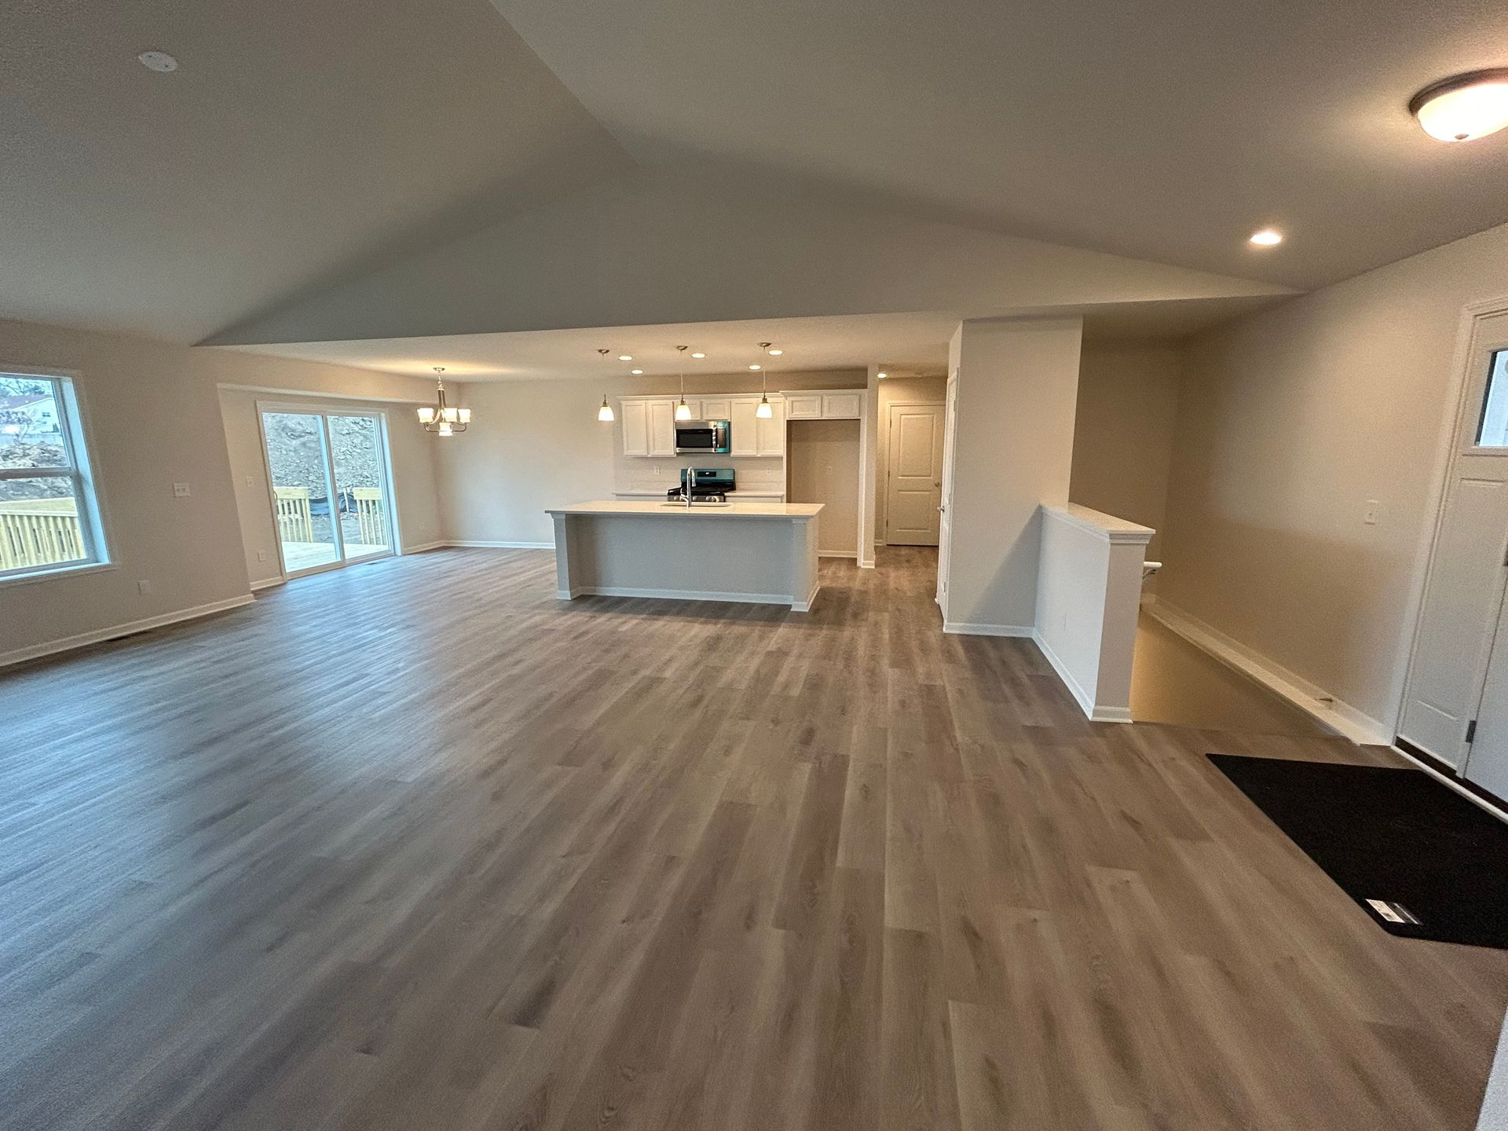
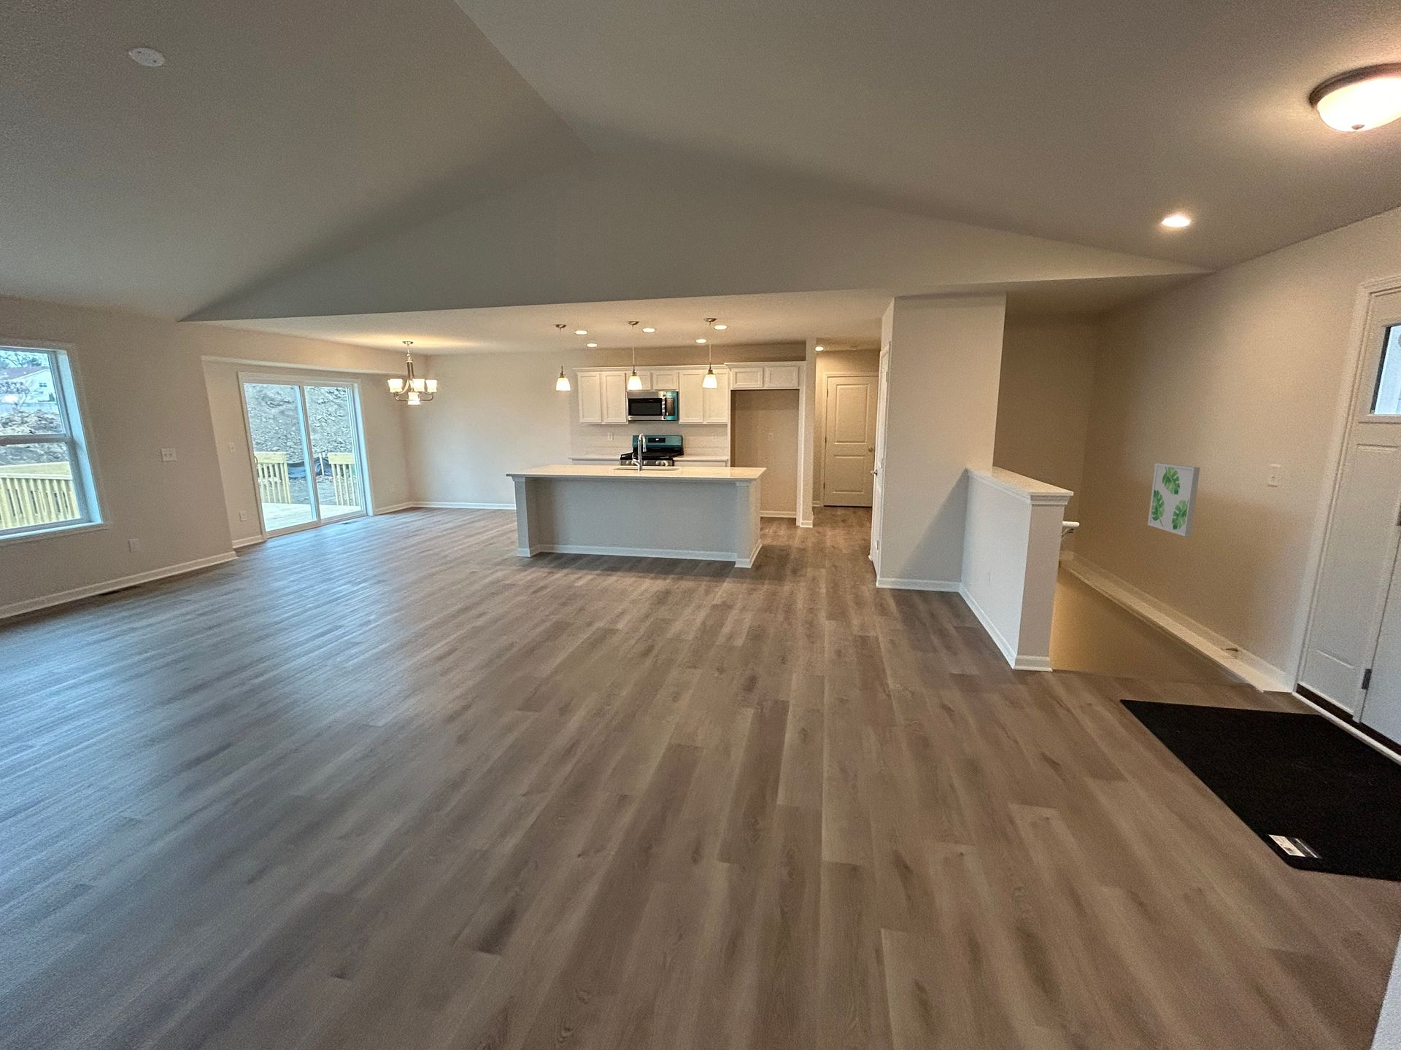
+ wall art (1172, 499)
